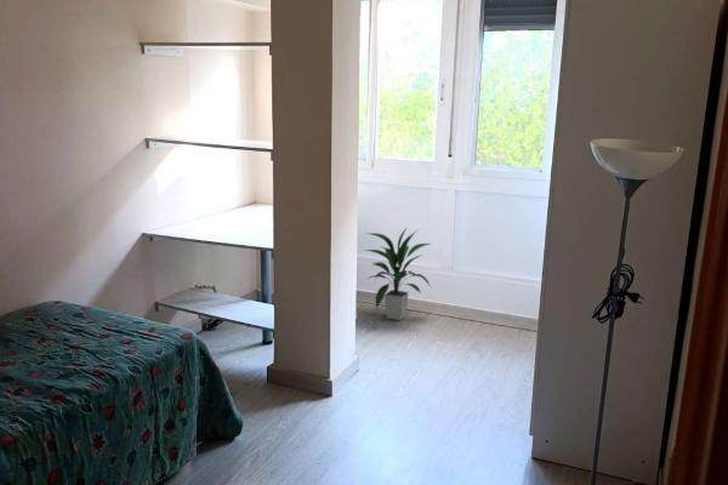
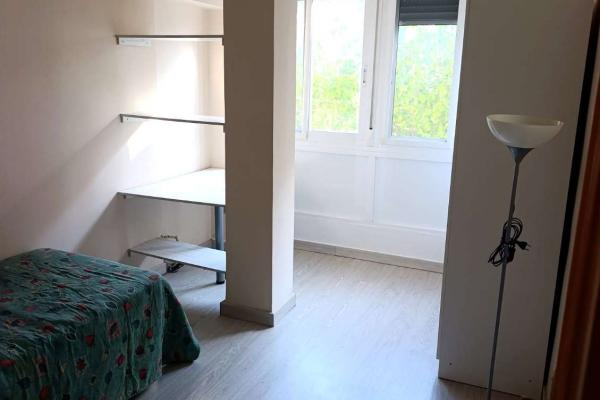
- indoor plant (394, 272)
